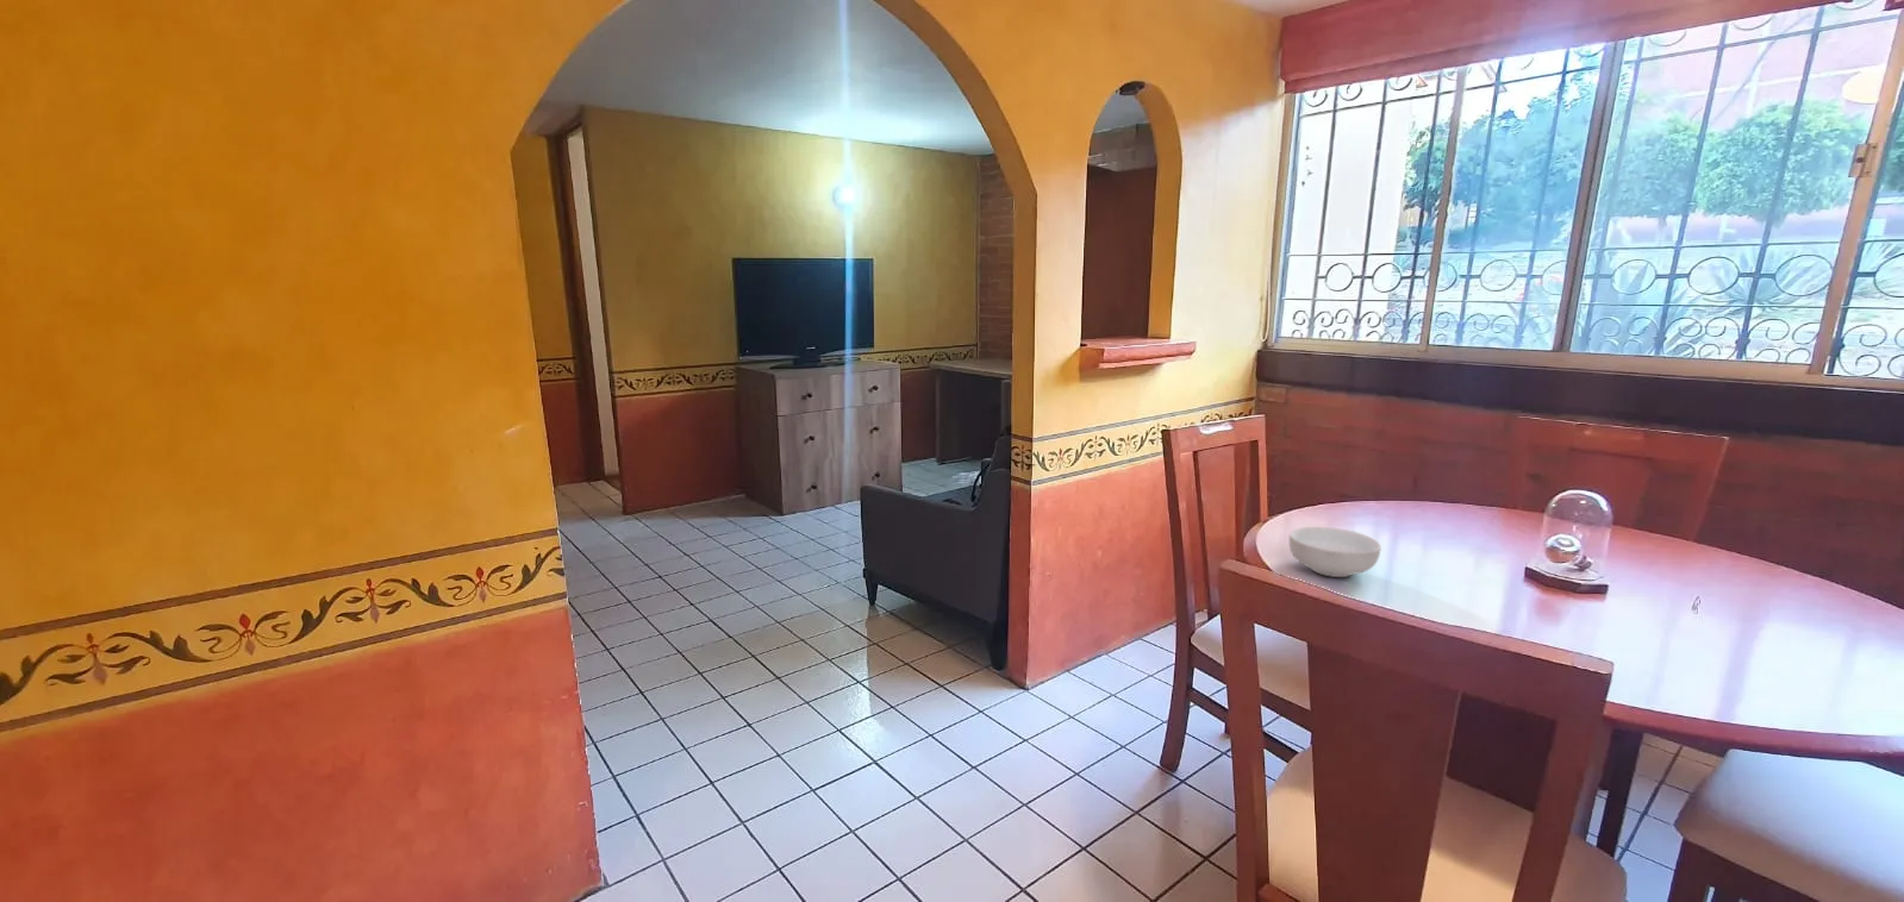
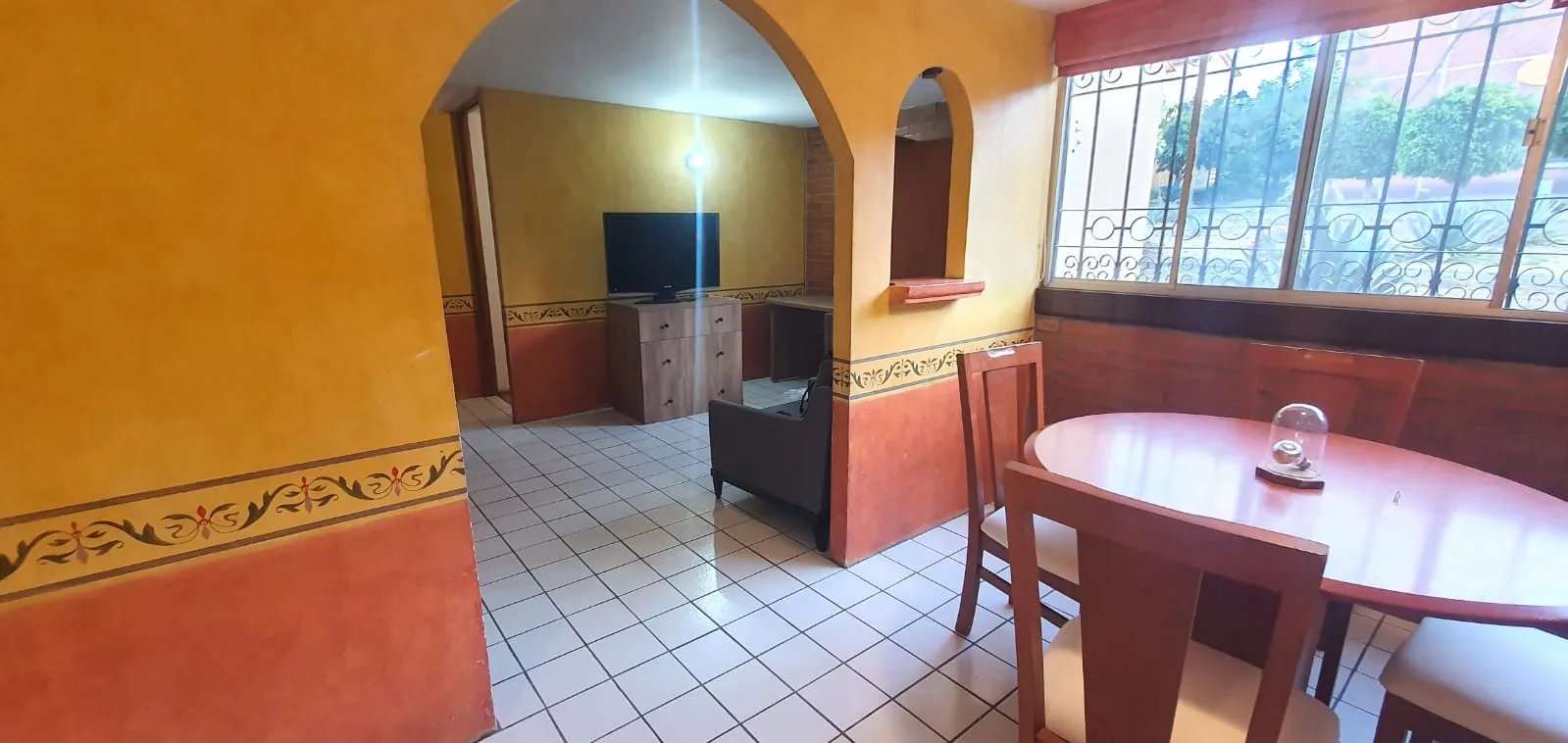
- cereal bowl (1332, 555)
